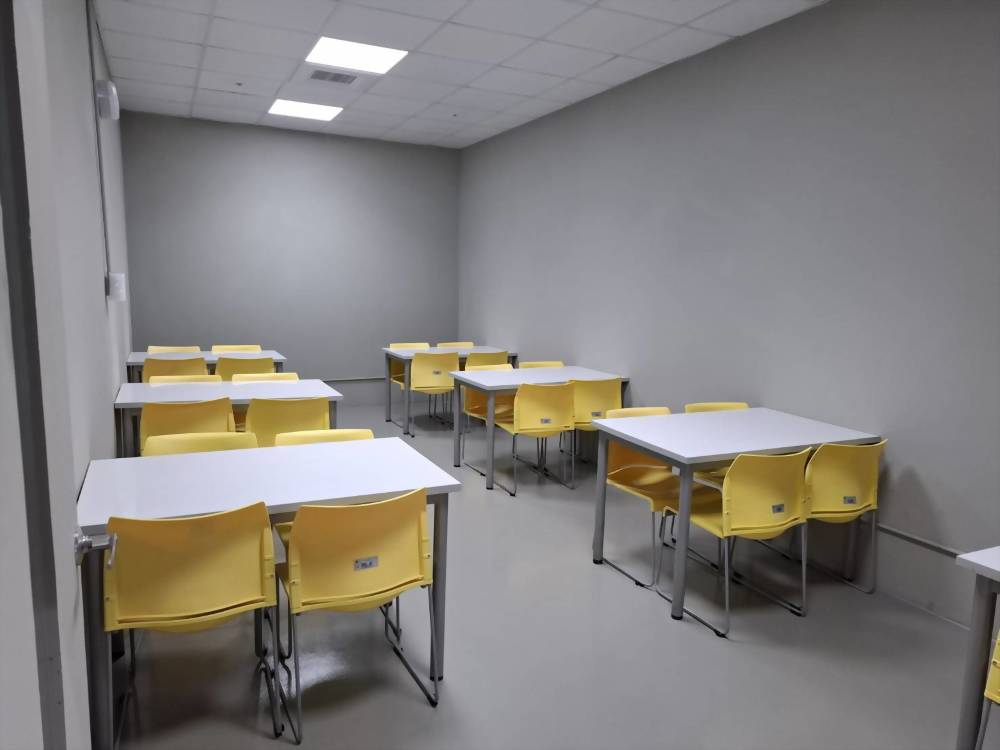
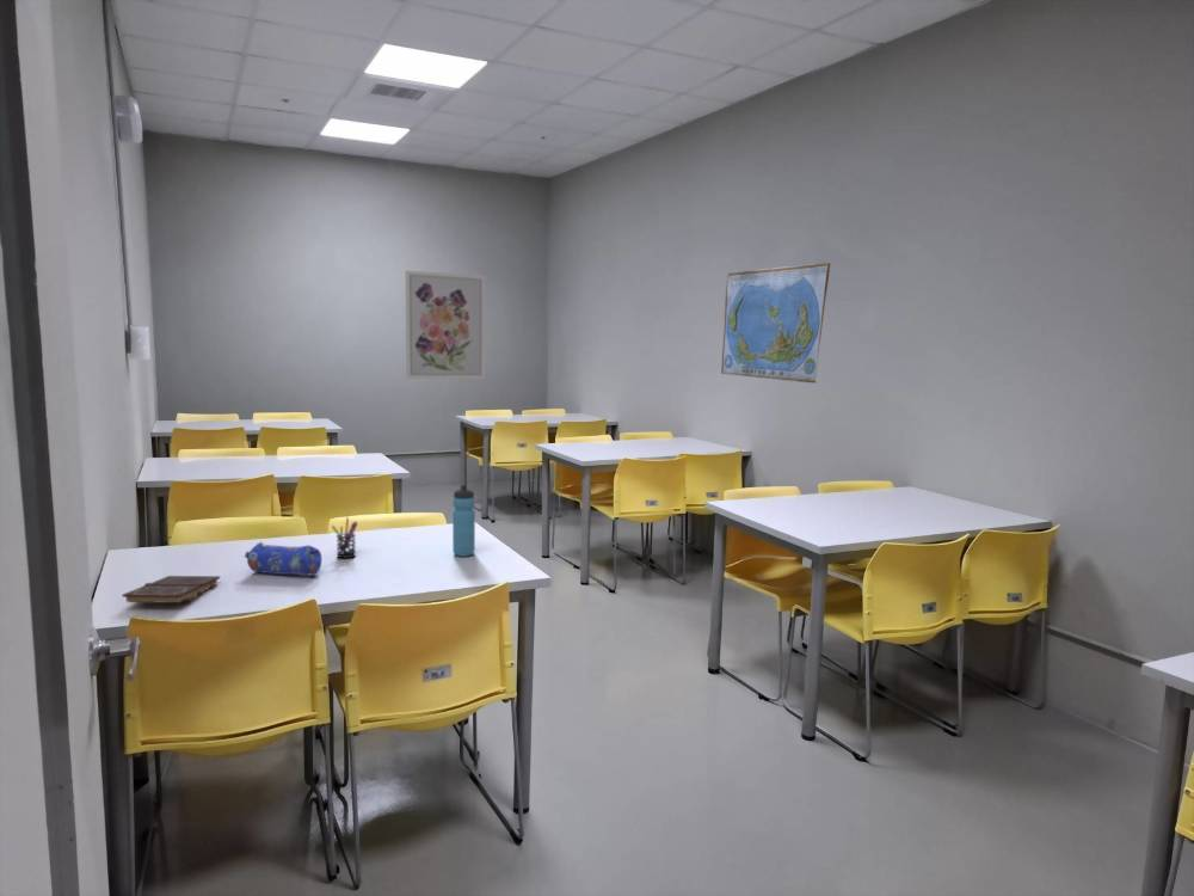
+ pencil case (284, 558)
+ water bottle (463, 520)
+ book (176, 588)
+ pen holder (344, 538)
+ wall art (445, 326)
+ world map (769, 324)
